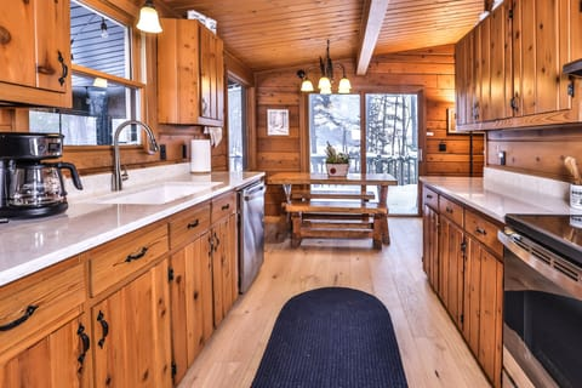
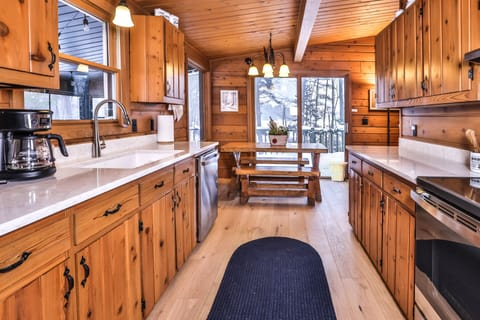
+ basket (337, 171)
